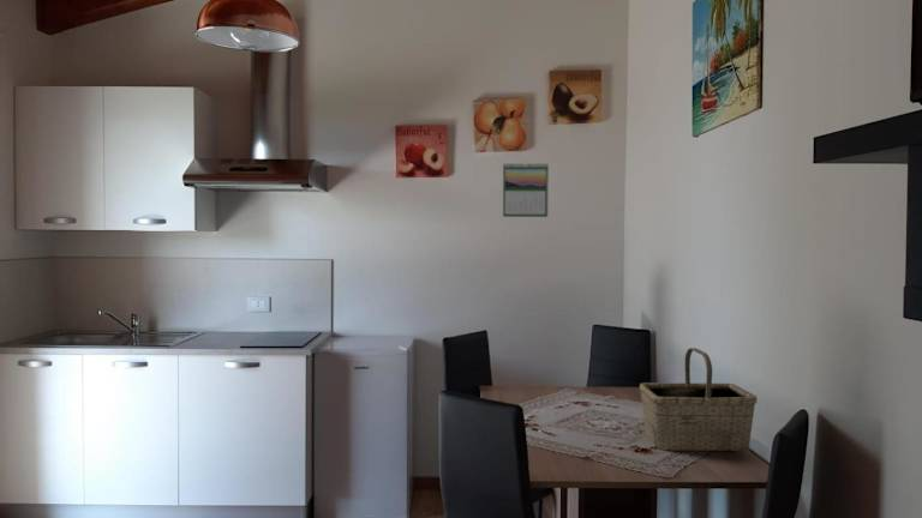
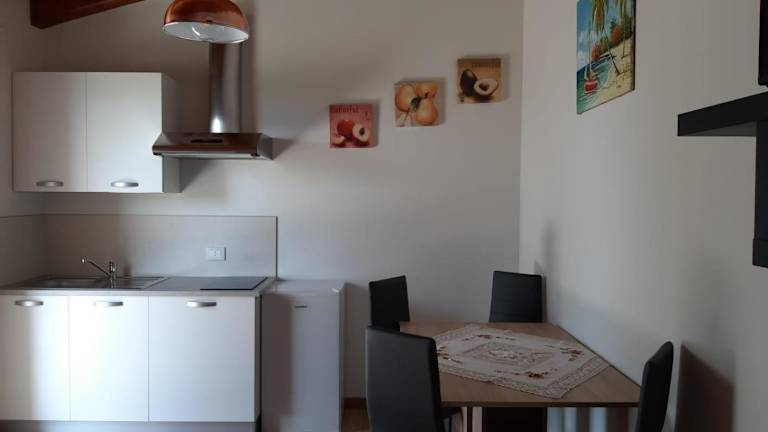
- calendar (525, 189)
- basket (695, 396)
